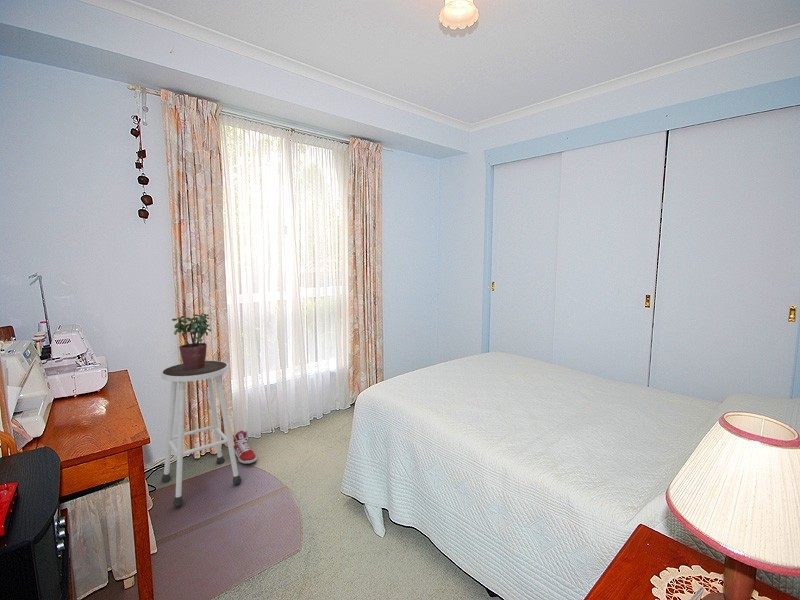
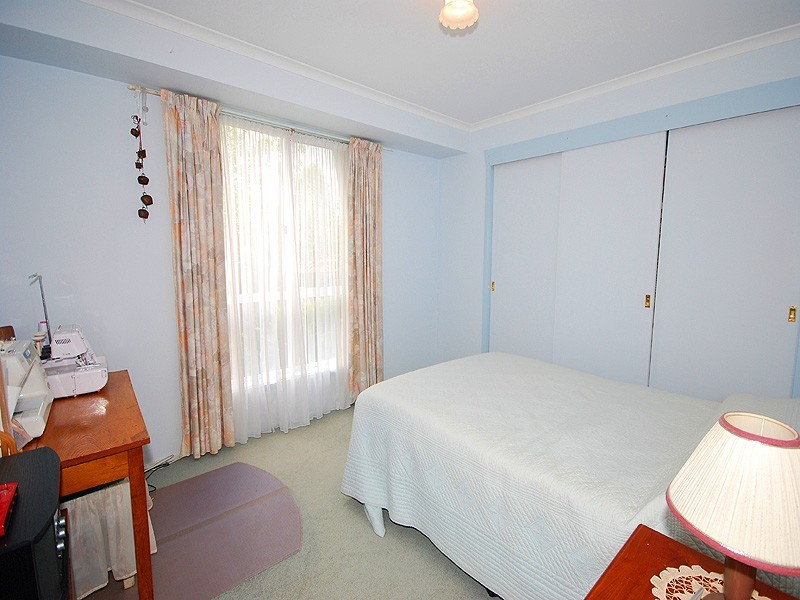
- stool (198, 429)
- potted plant (191, 339)
- sneaker (244, 445)
